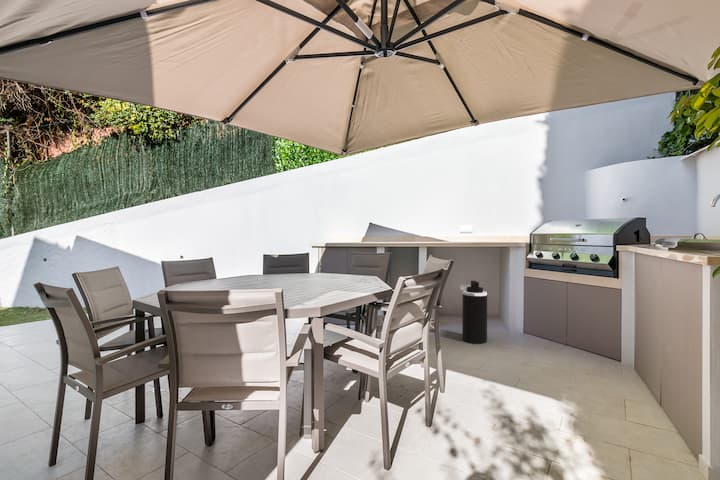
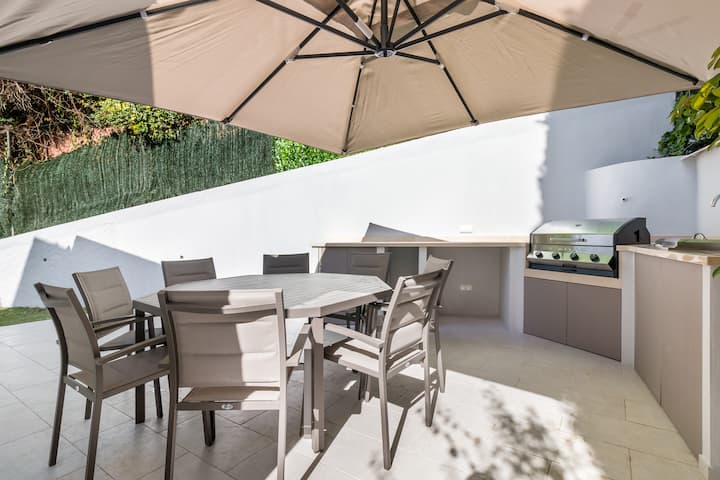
- trash can (474, 310)
